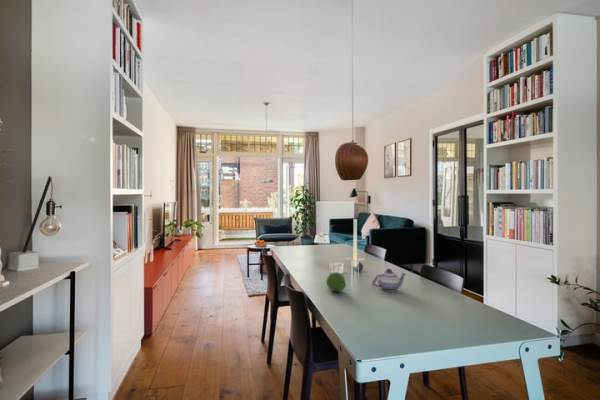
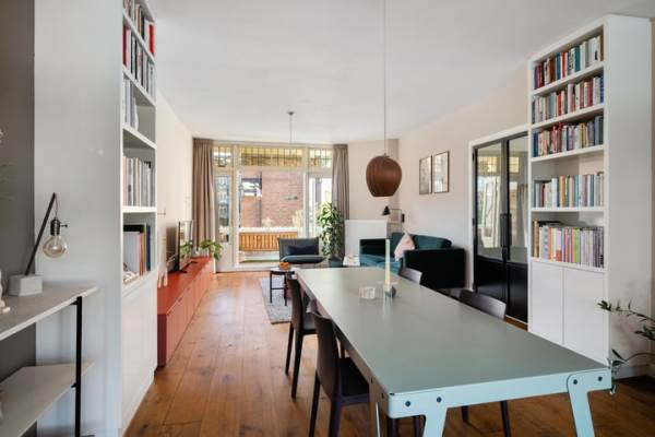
- teapot (389, 279)
- fruit (336, 282)
